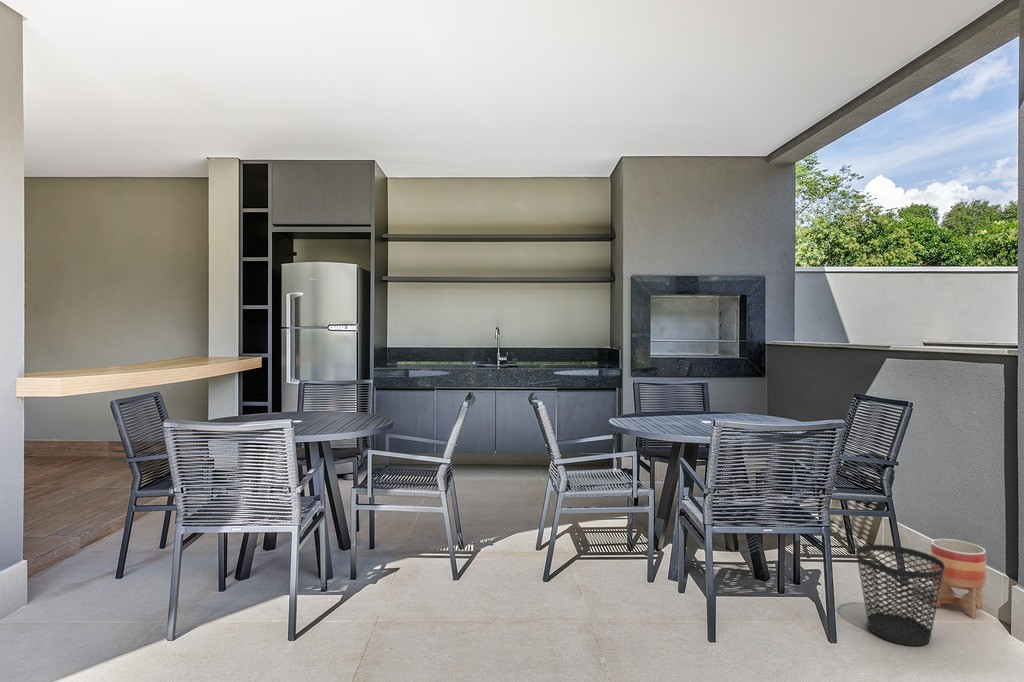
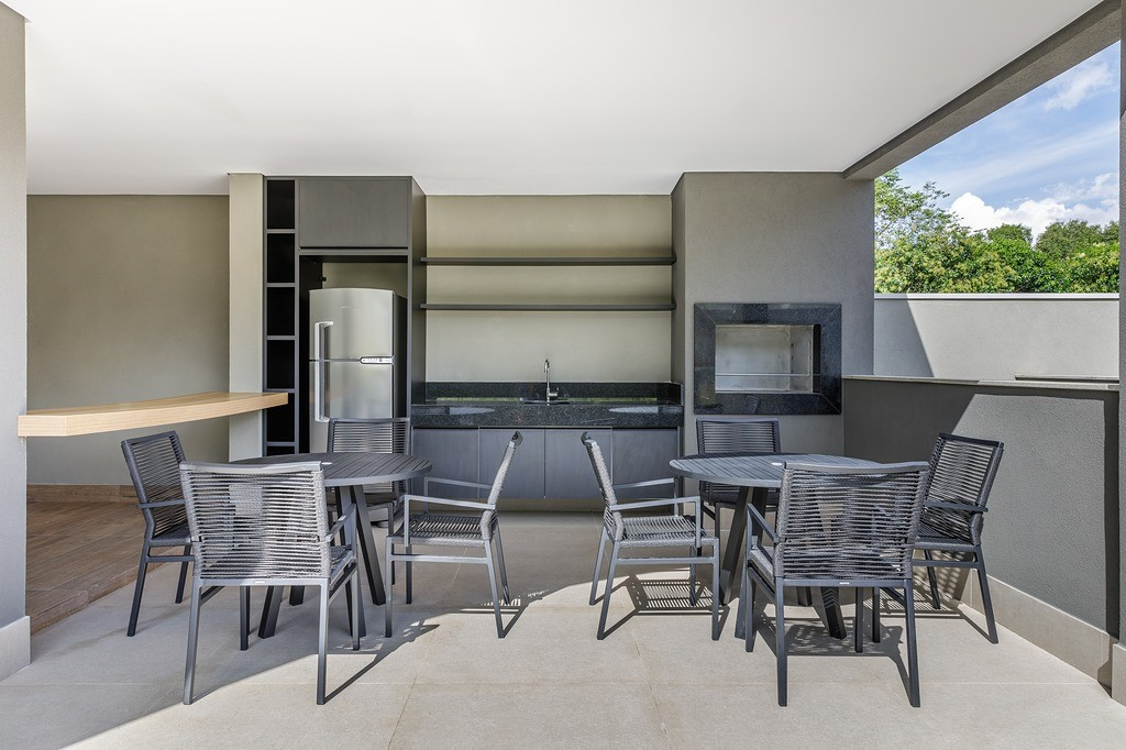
- planter (957, 576)
- wastebasket (898, 596)
